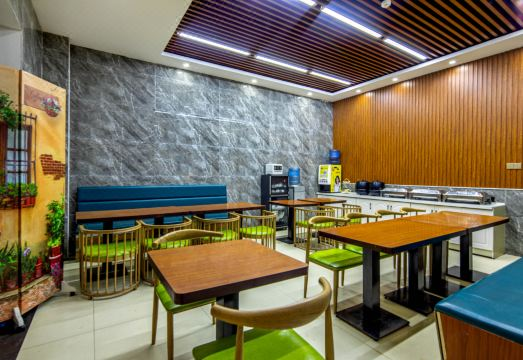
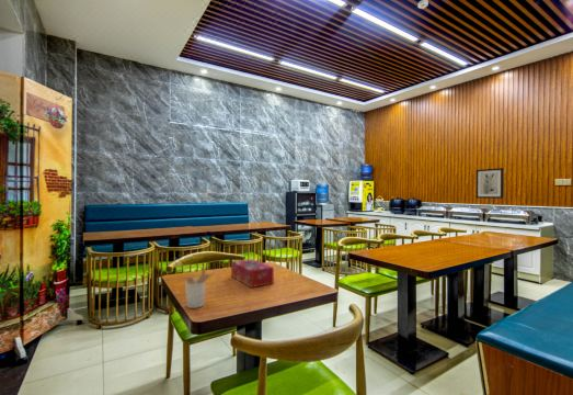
+ wall art (489, 183)
+ utensil holder (198, 287)
+ tissue box (251, 271)
